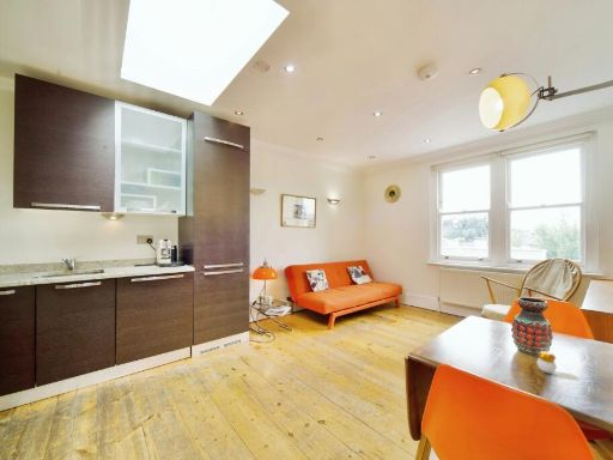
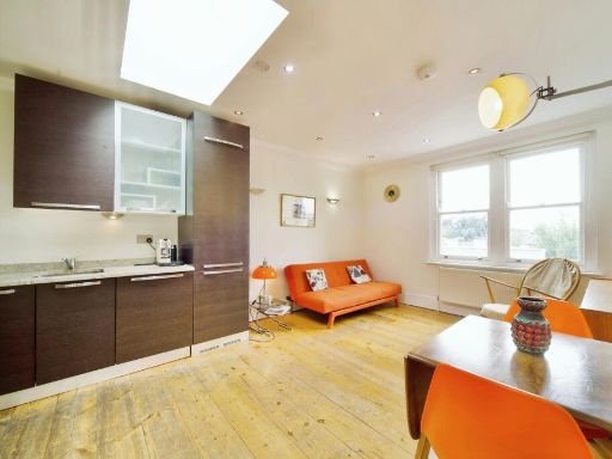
- candle (546, 361)
